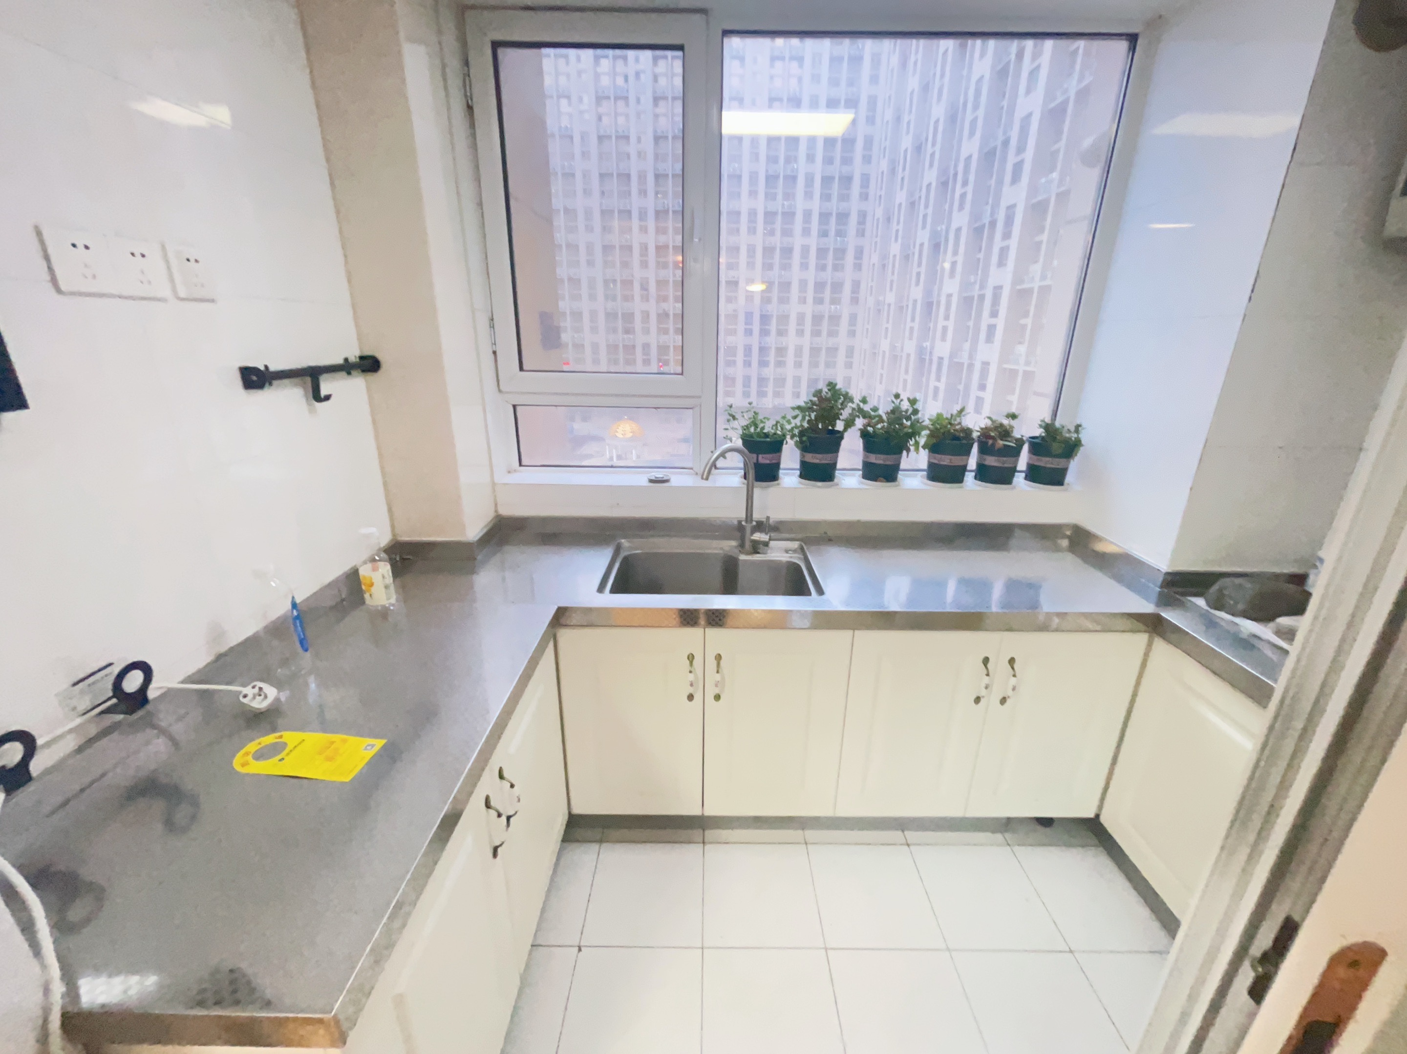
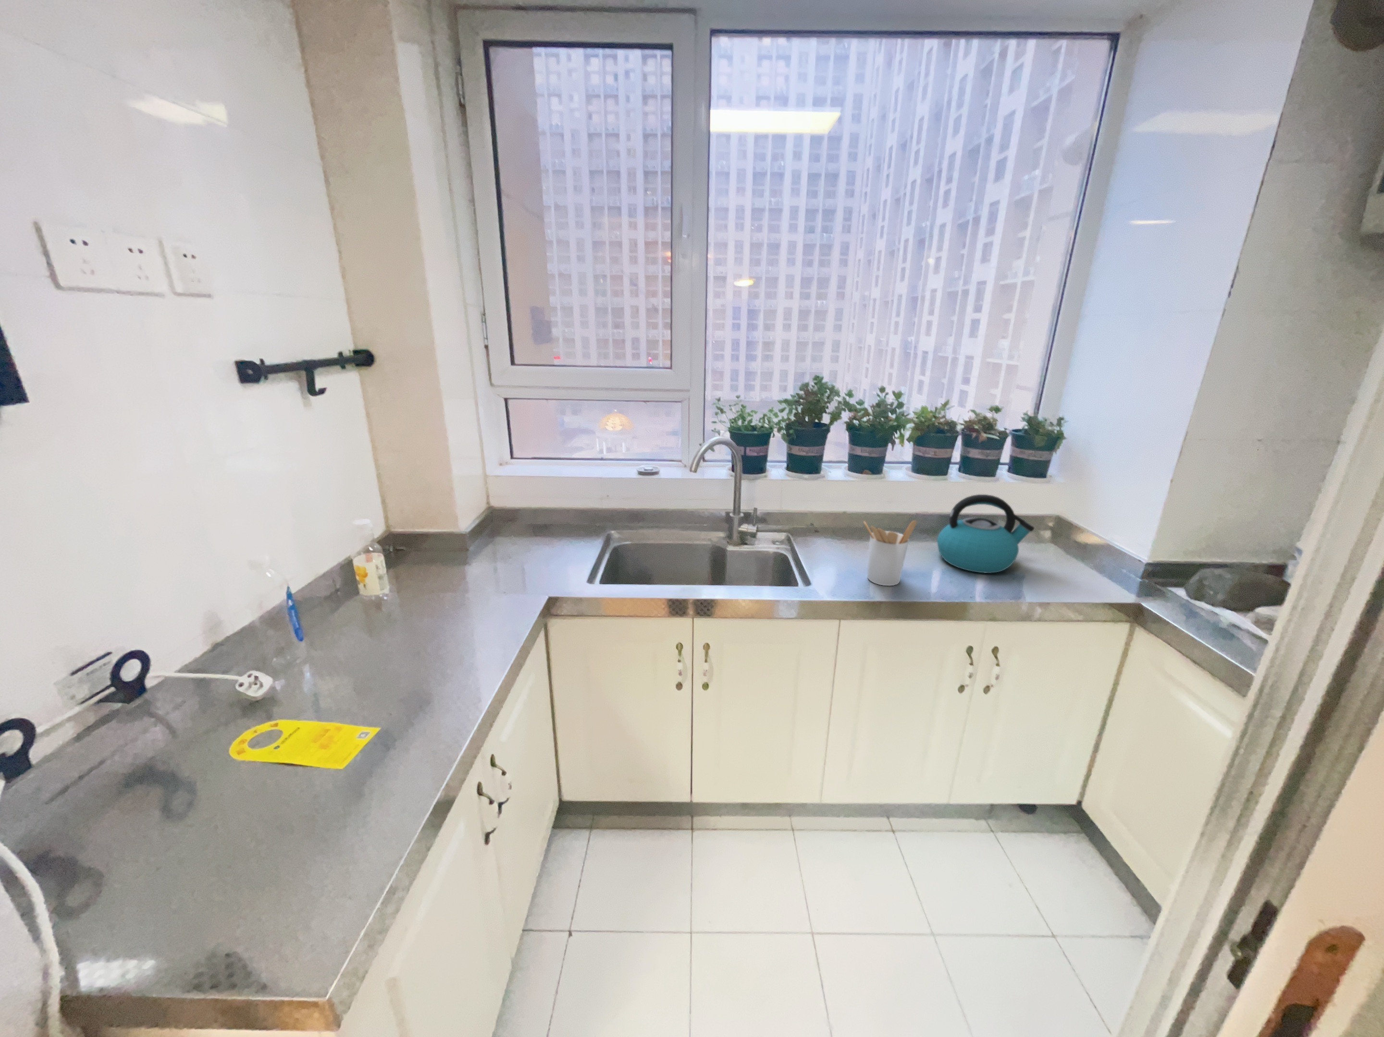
+ kettle (985, 529)
+ utensil holder (885, 551)
